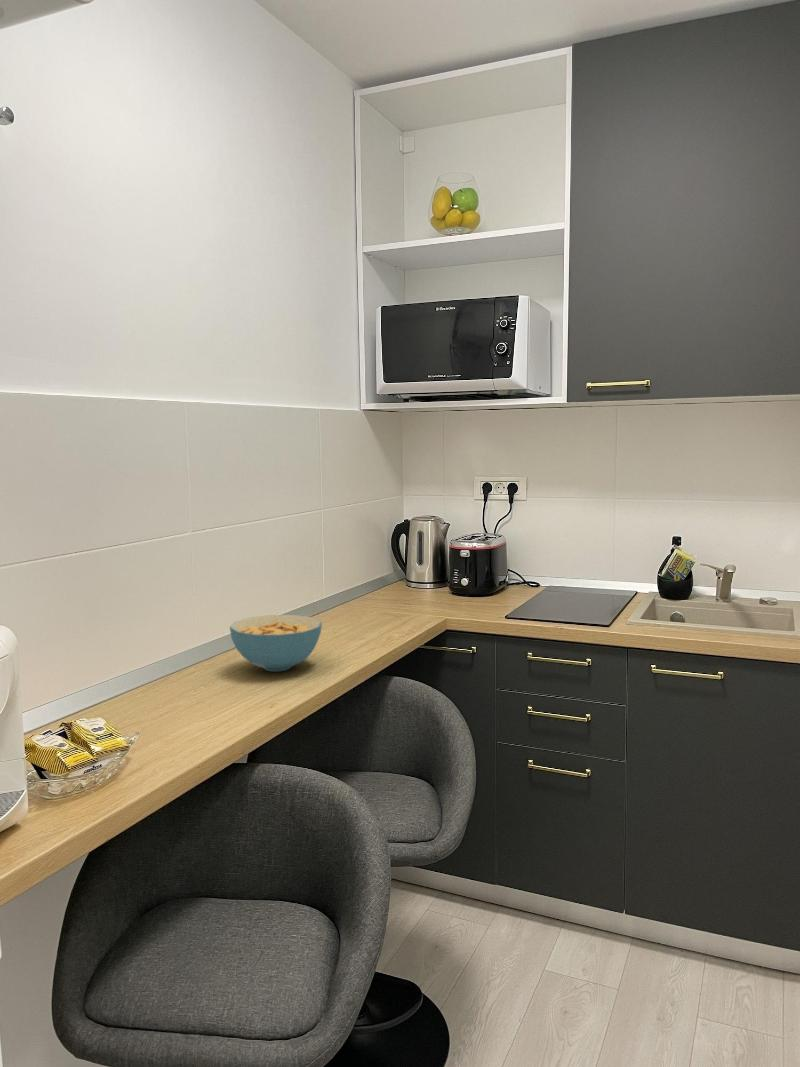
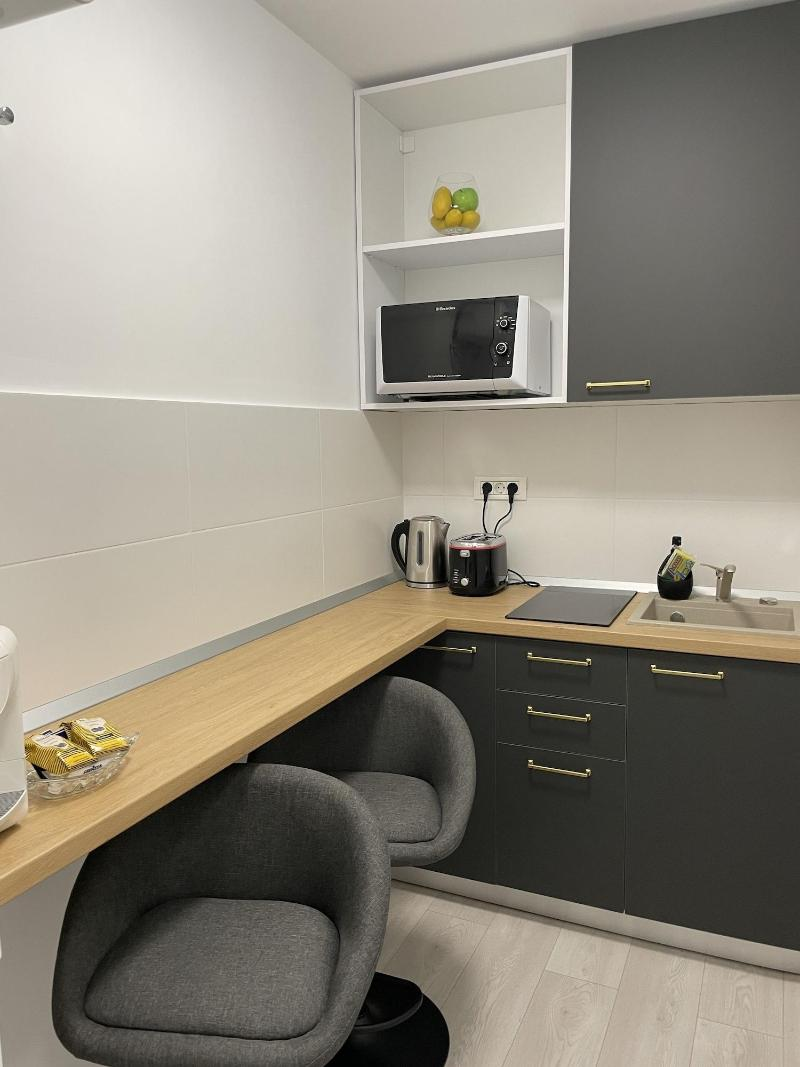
- cereal bowl (276, 646)
